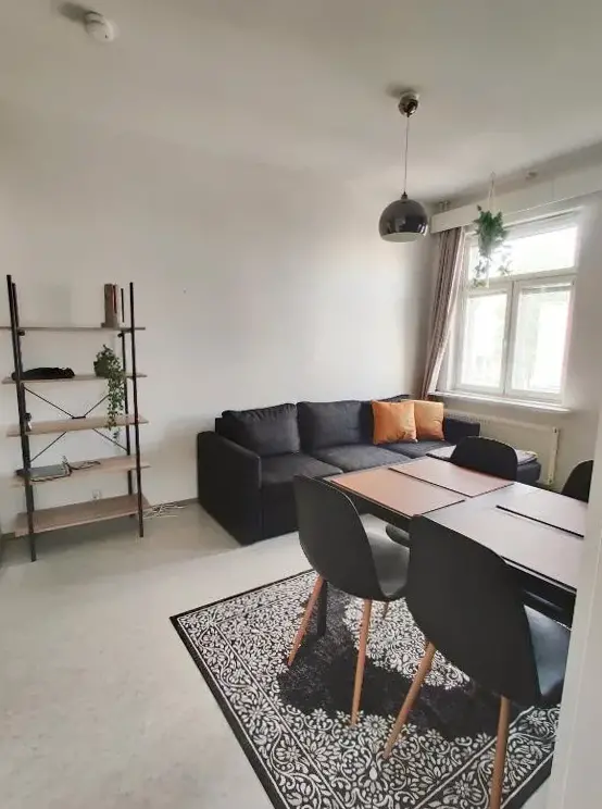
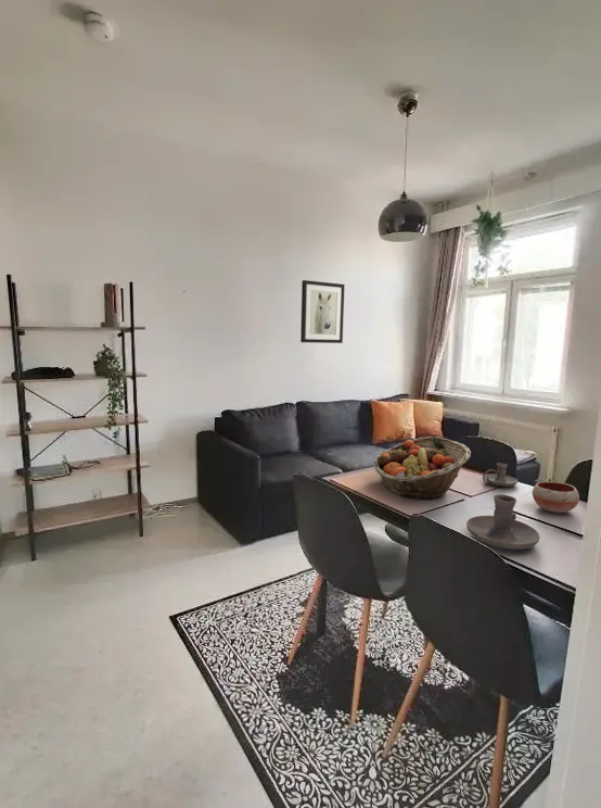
+ candle holder (498, 474)
+ bowl (554, 497)
+ wall art (322, 313)
+ fruit basket (419, 465)
+ candle holder (502, 516)
